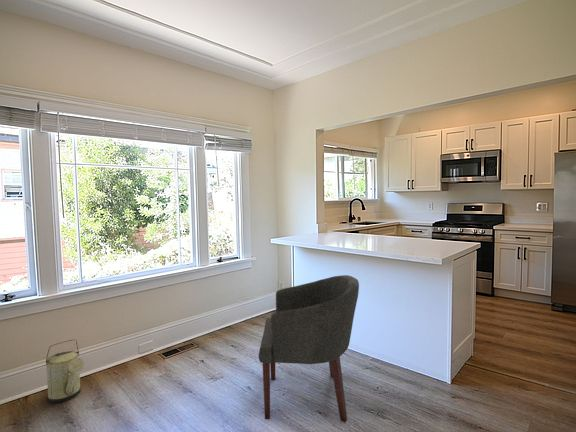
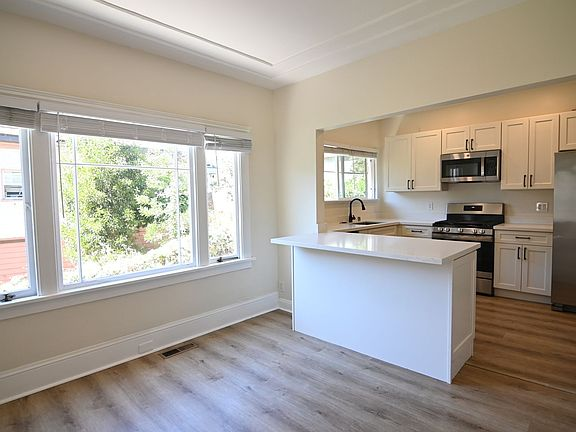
- chair (310, 338)
- watering can (66, 372)
